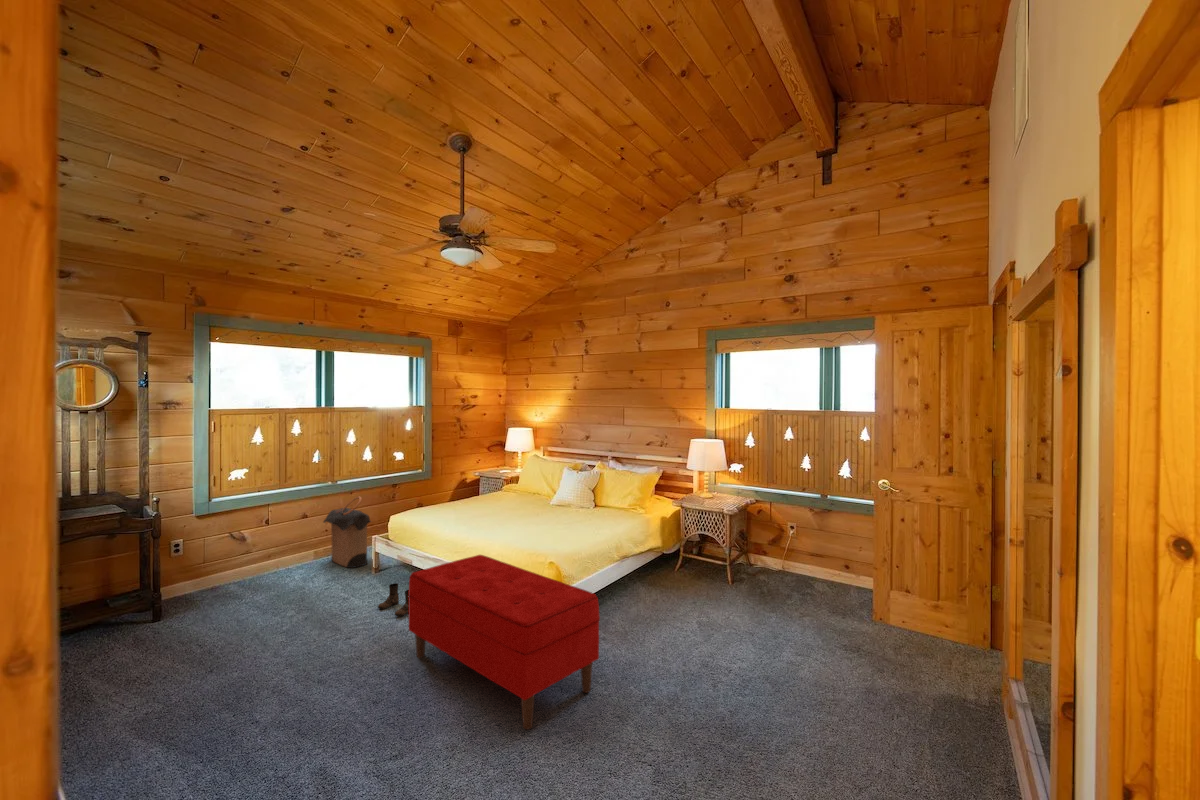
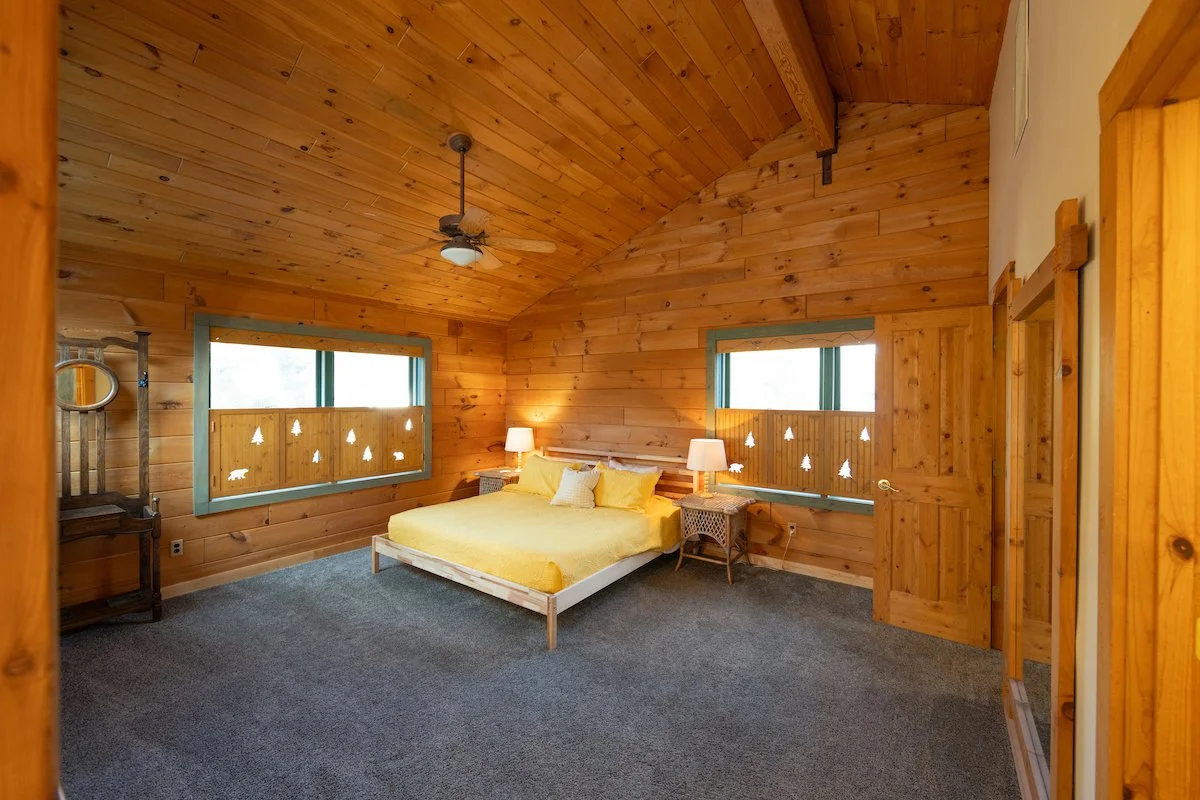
- laundry hamper (347, 529)
- boots (396, 599)
- bench (498, 627)
